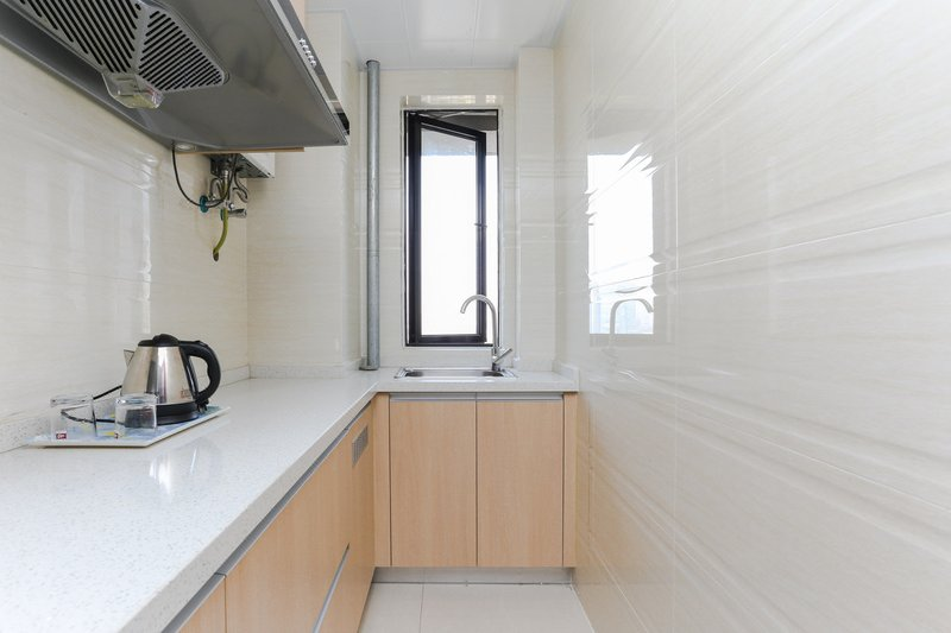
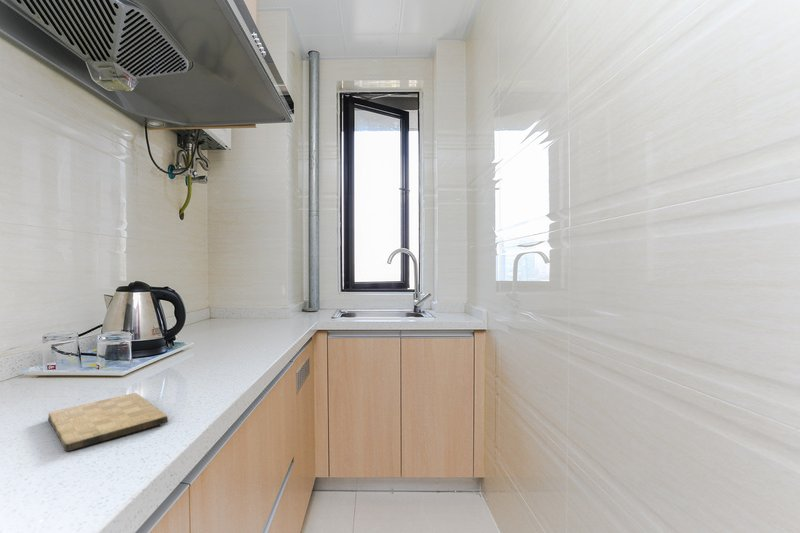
+ cutting board (107, 417)
